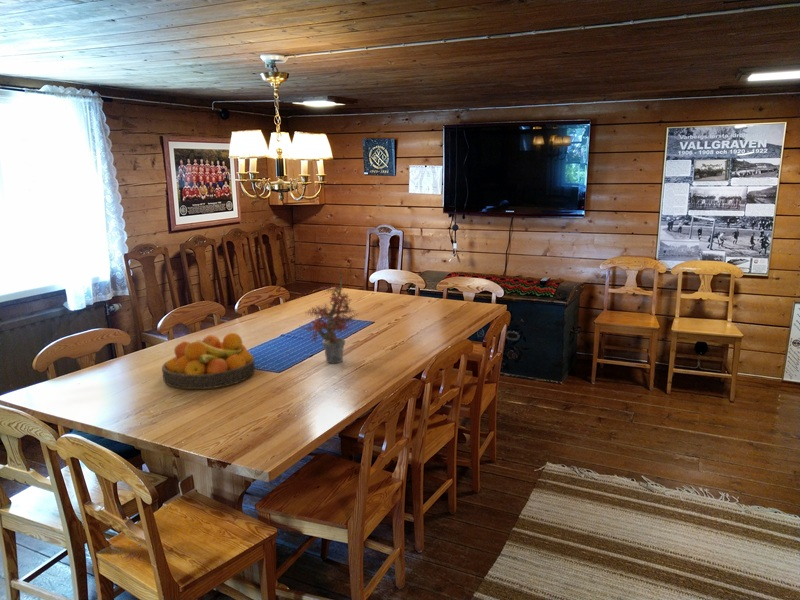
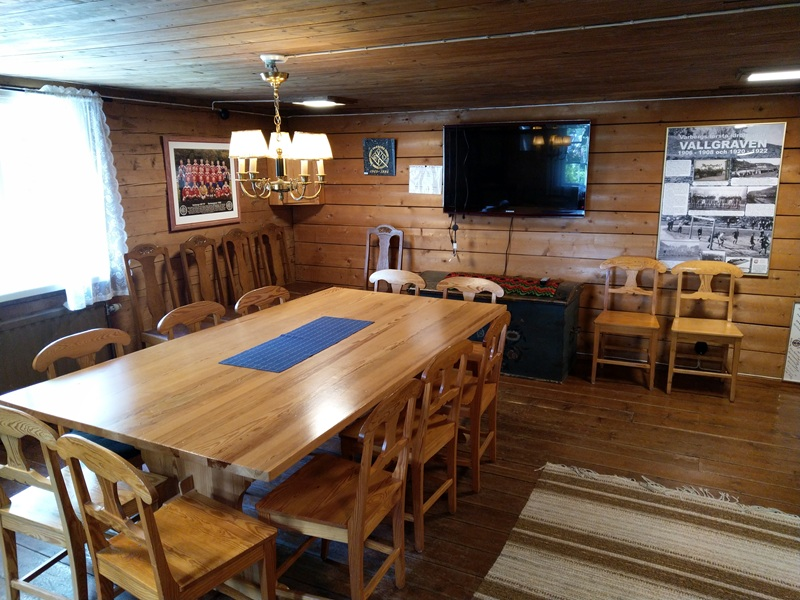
- potted plant (333, 315)
- fruit bowl (208, 355)
